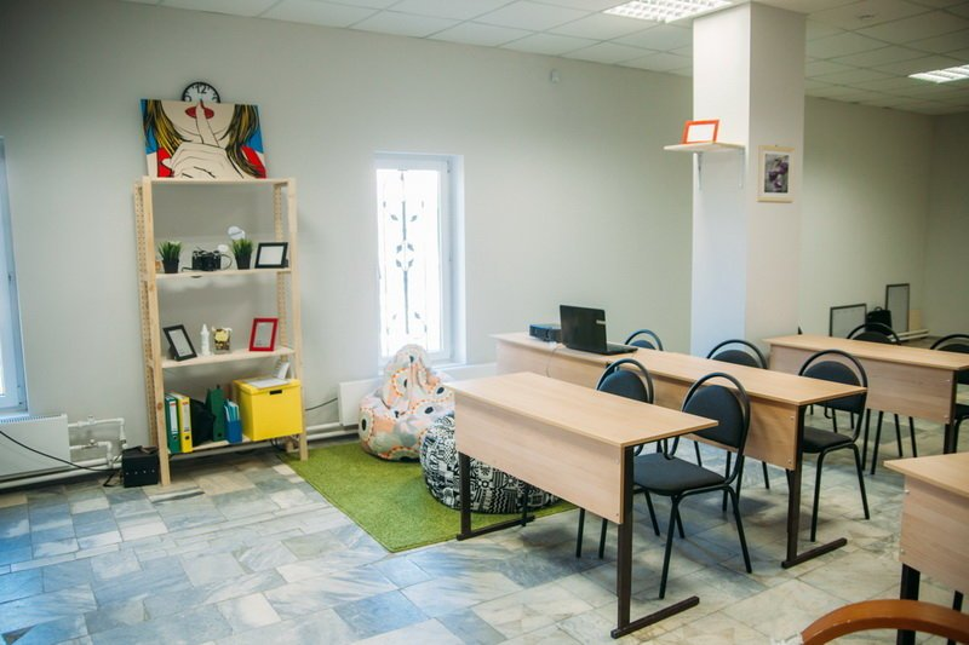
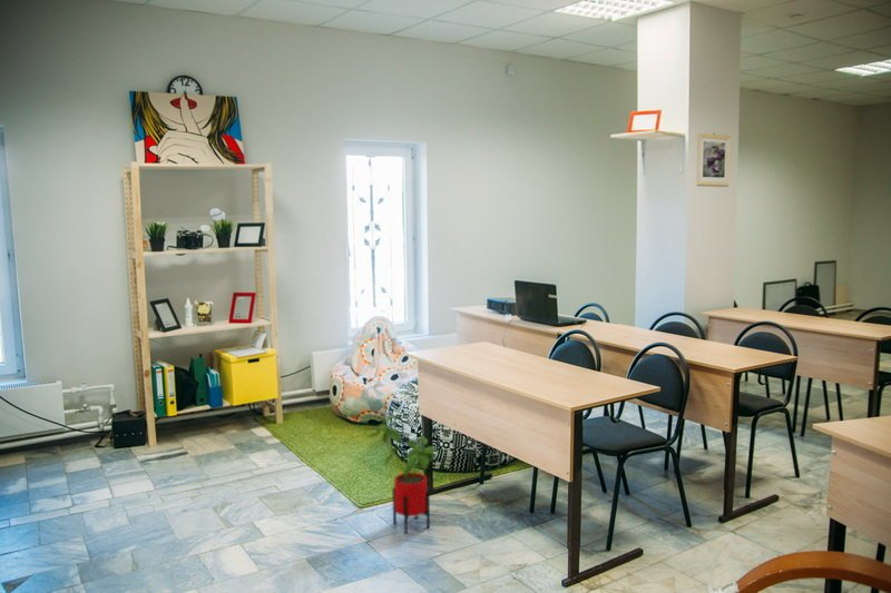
+ house plant (407, 471)
